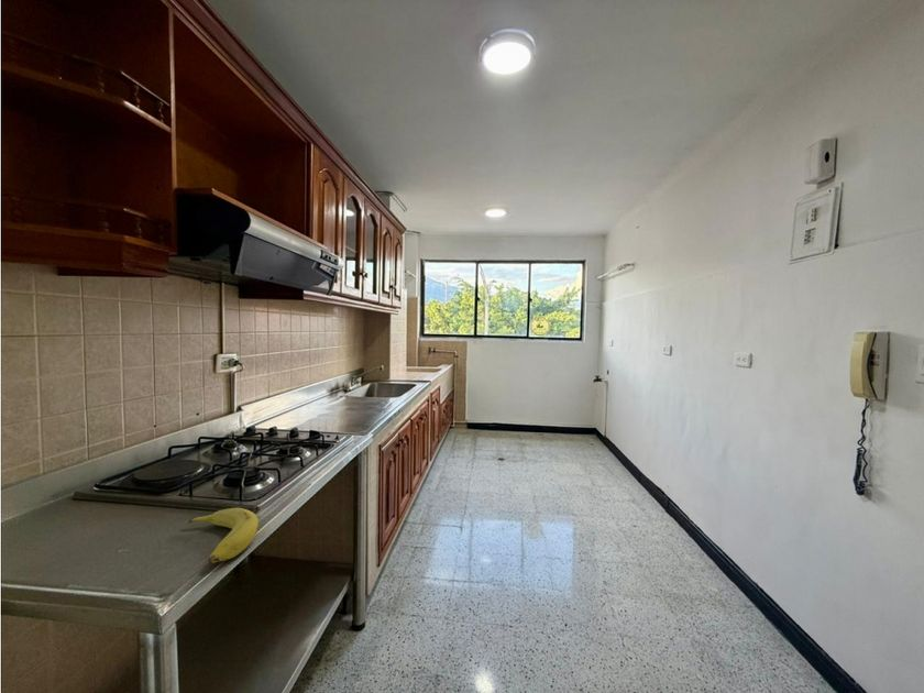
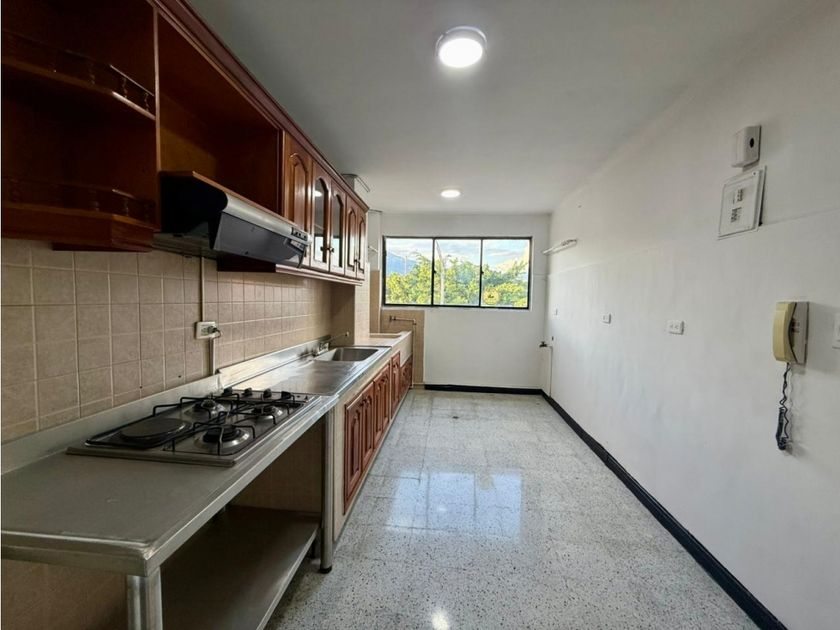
- fruit (215, 524)
